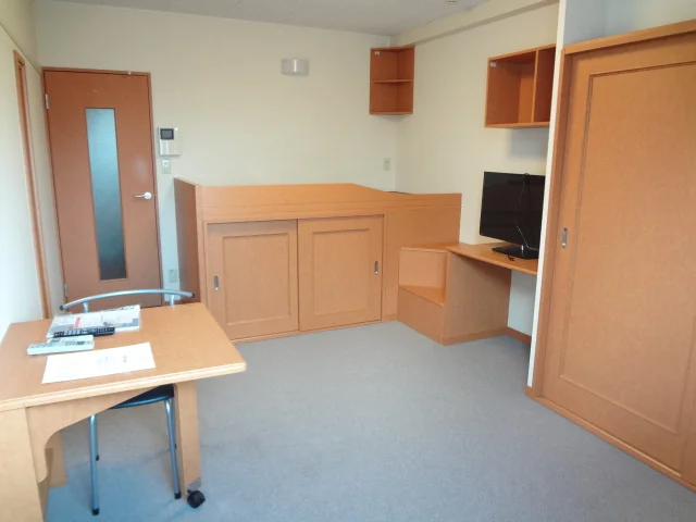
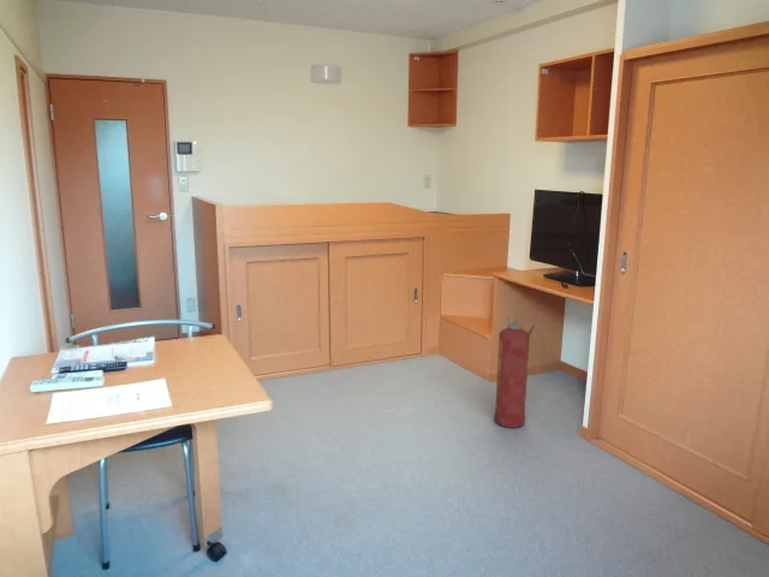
+ fire extinguisher (514, 370)
